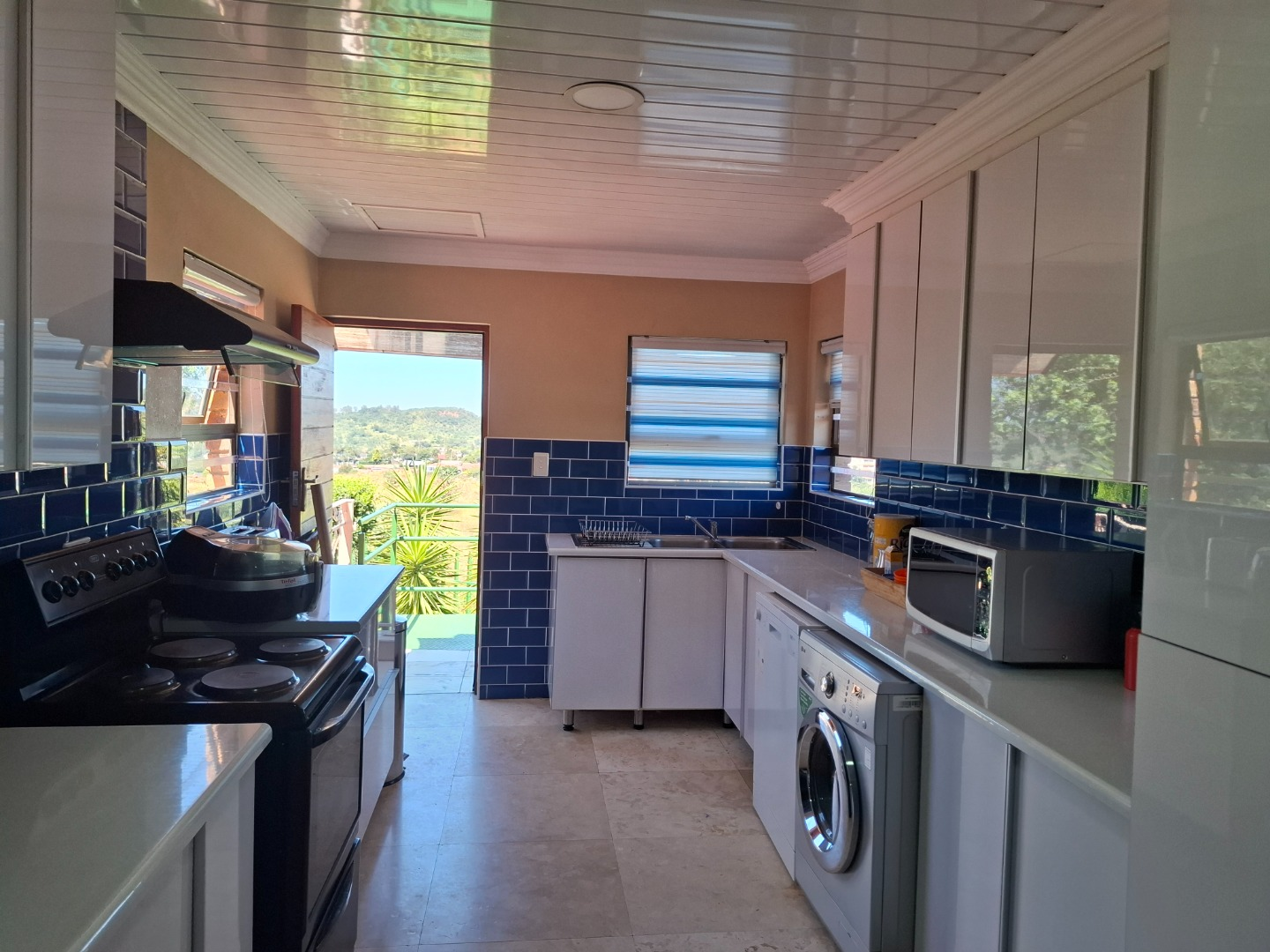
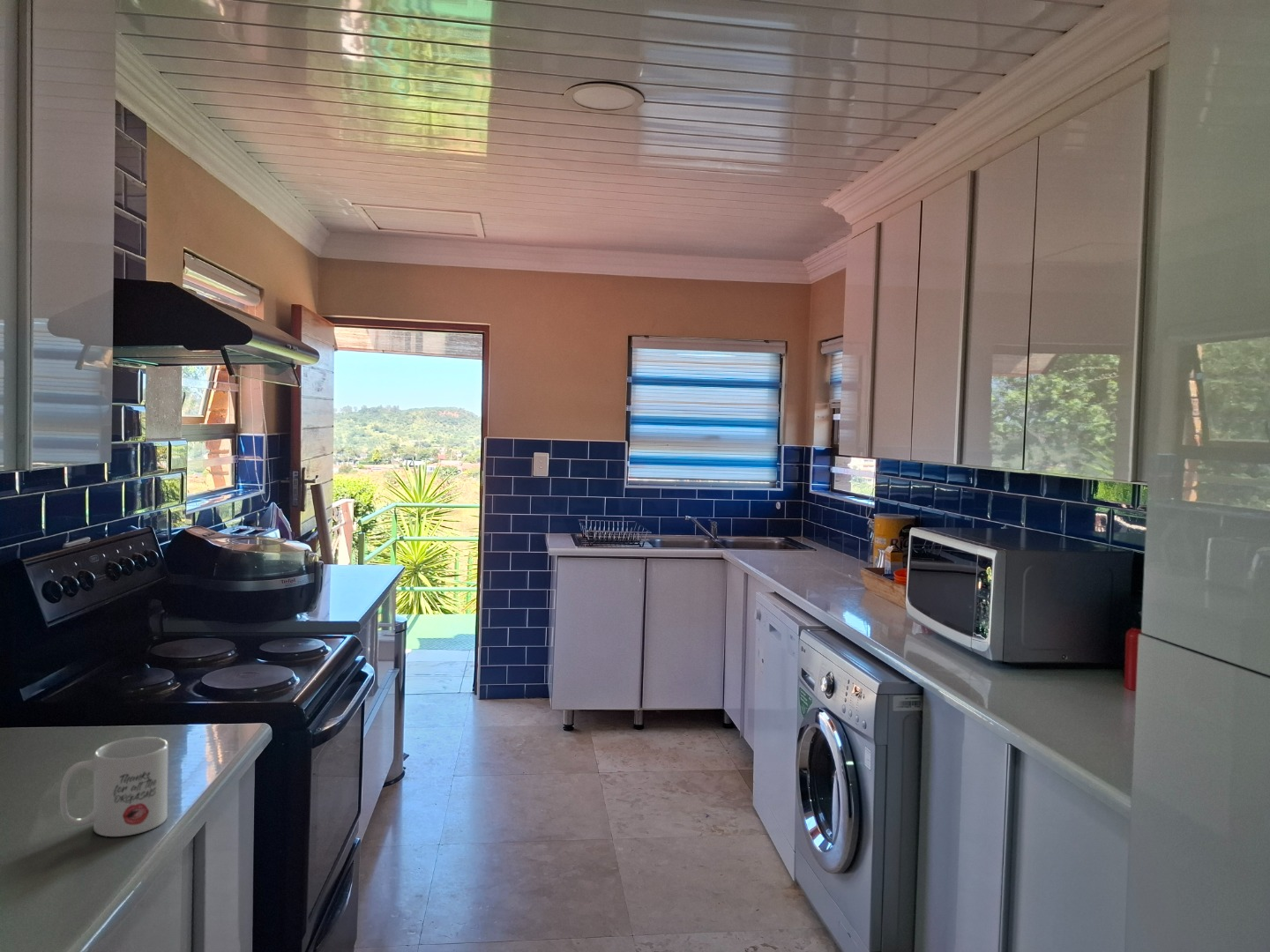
+ mug (115, 787)
